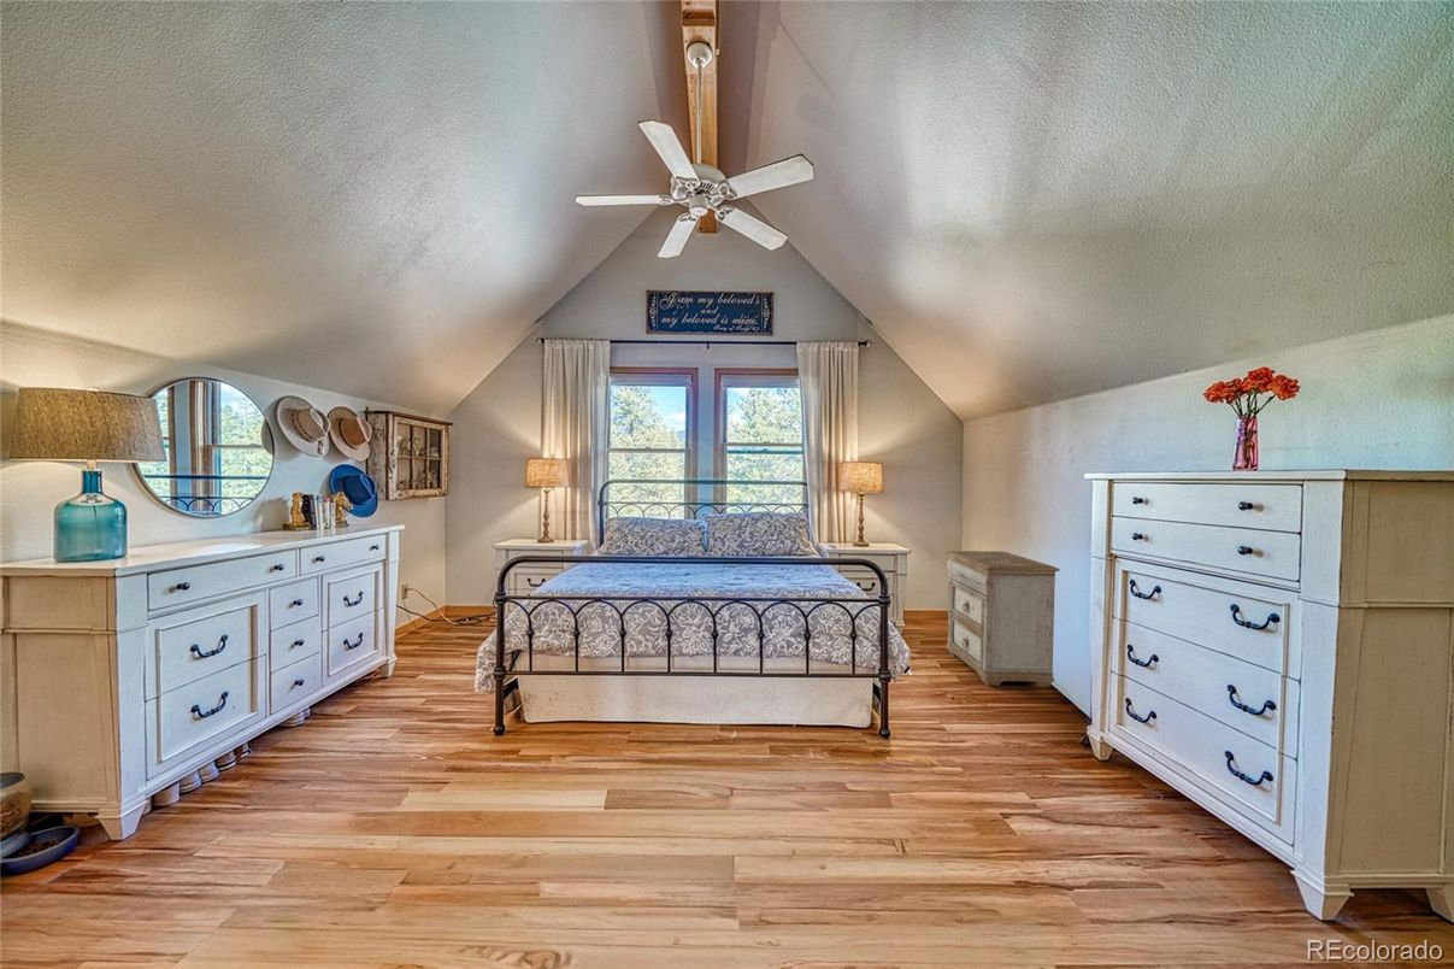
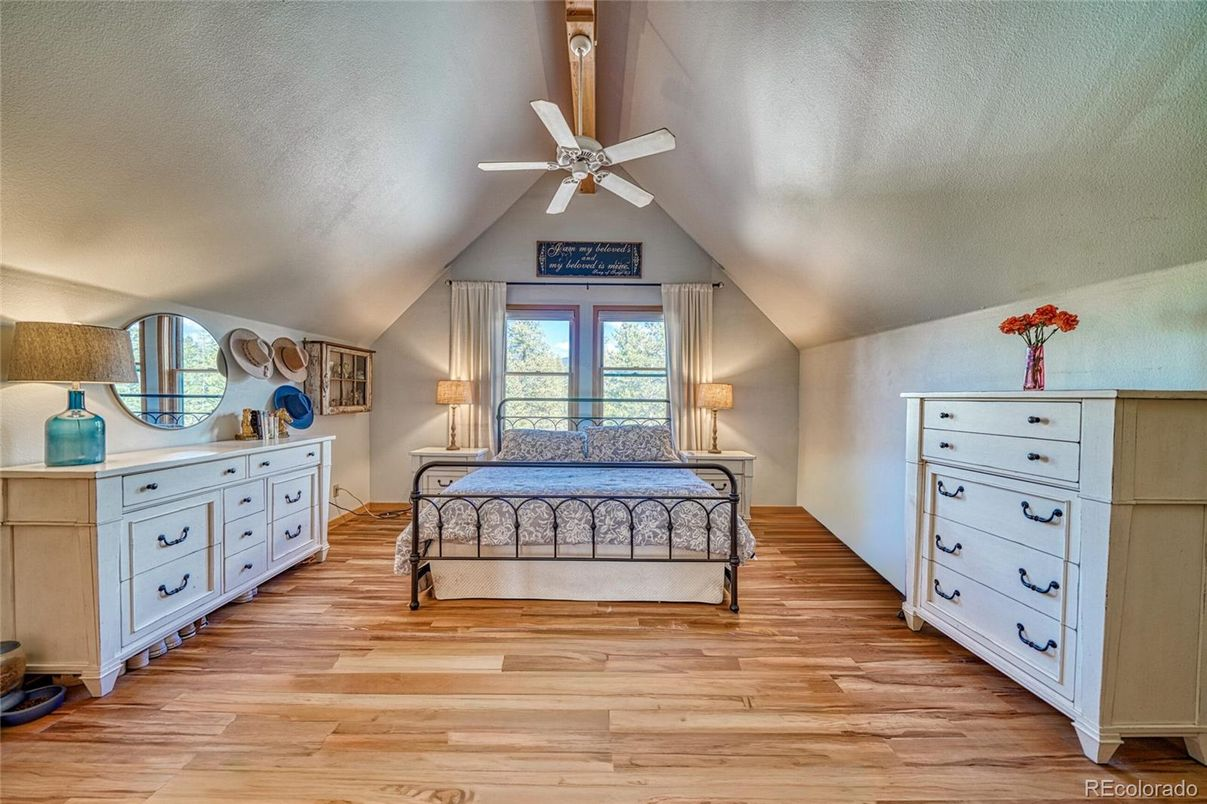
- nightstand (996, 612)
